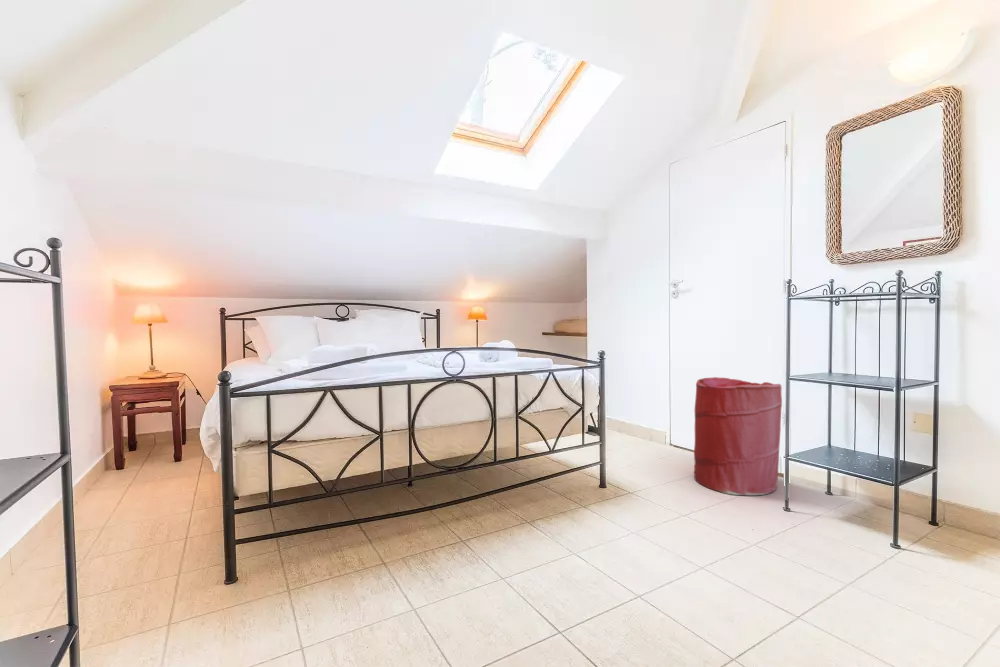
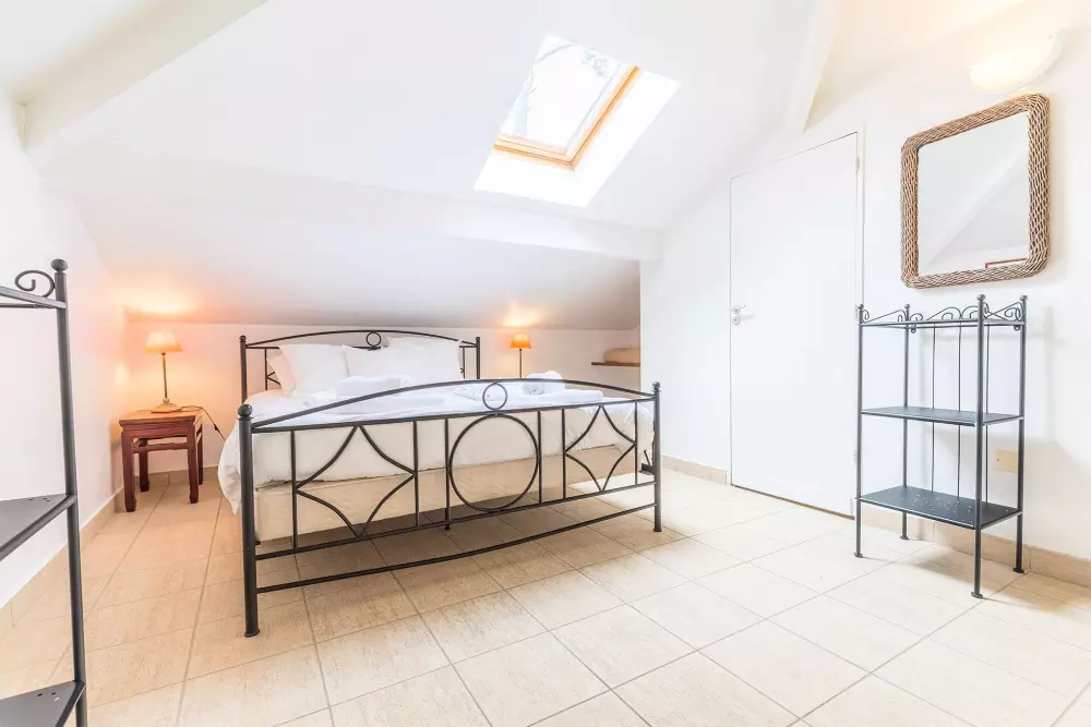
- laundry hamper (736, 430)
